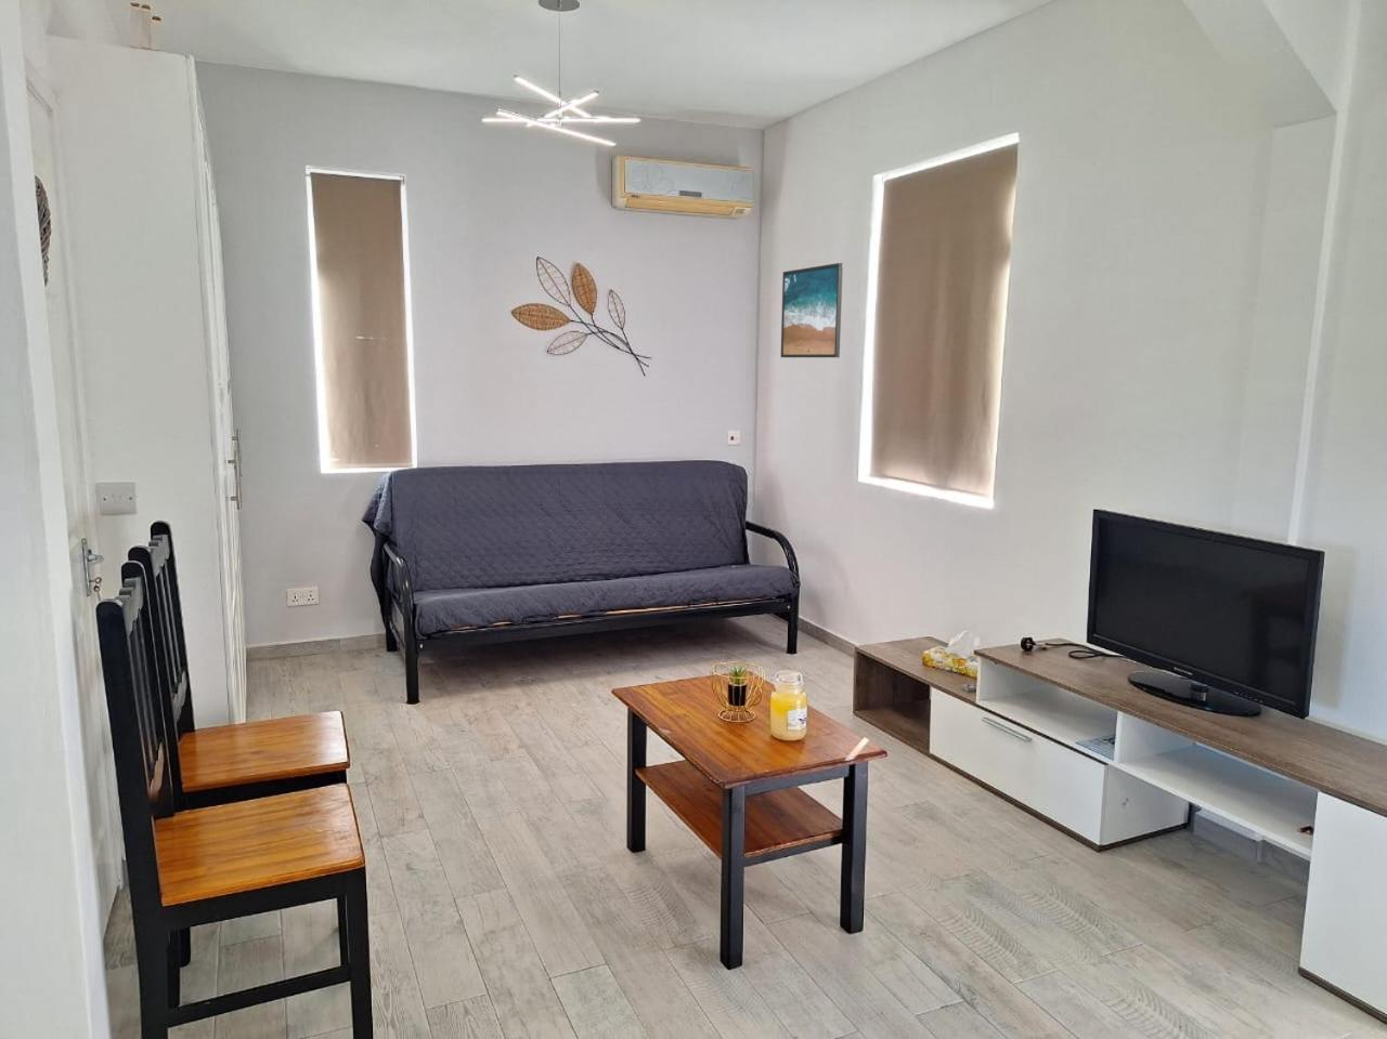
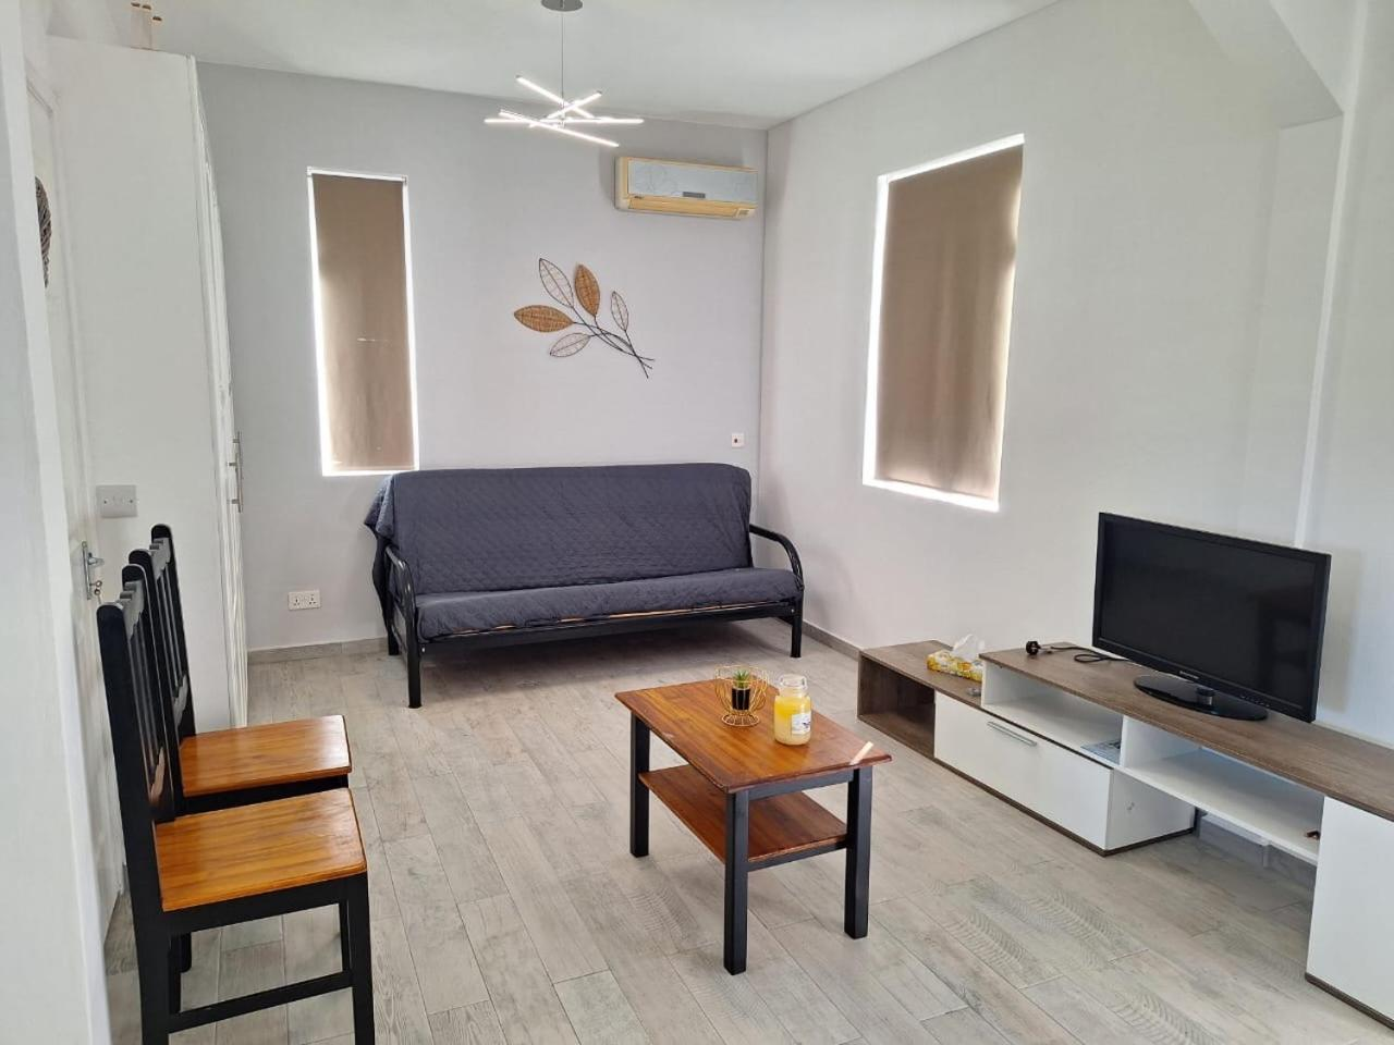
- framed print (809, 313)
